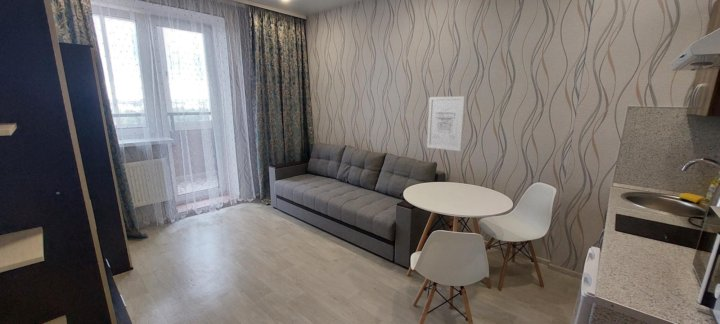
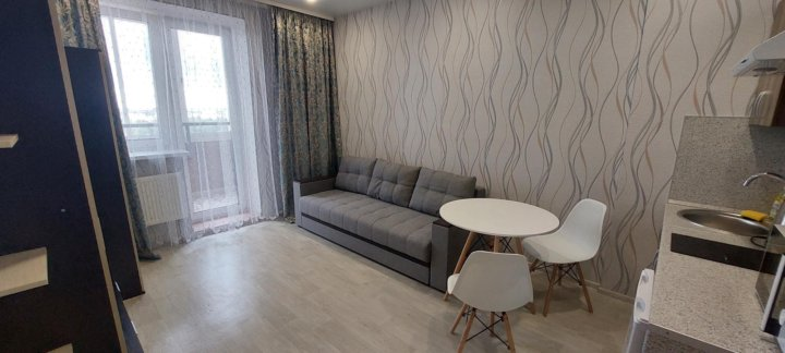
- wall art (444, 123)
